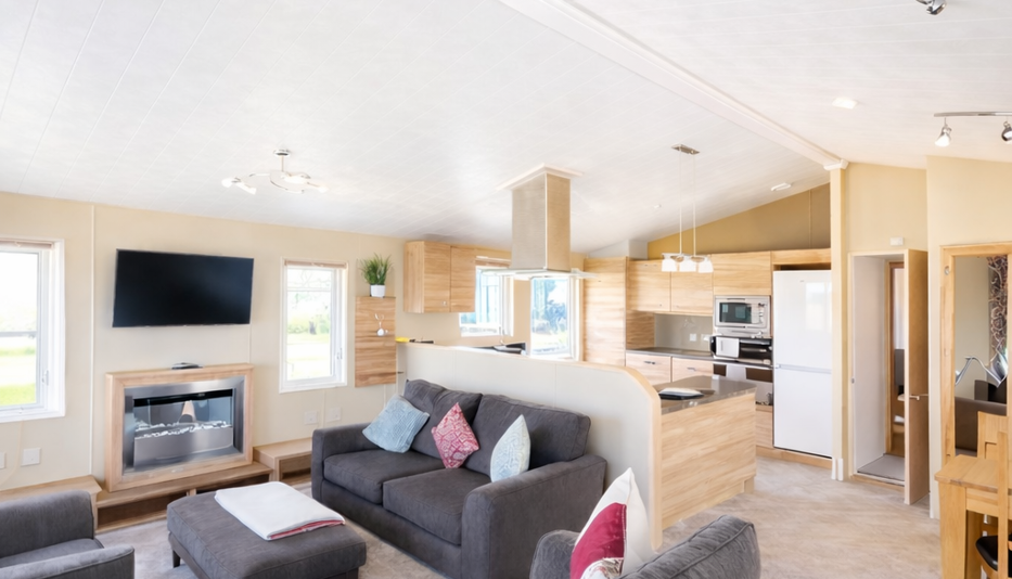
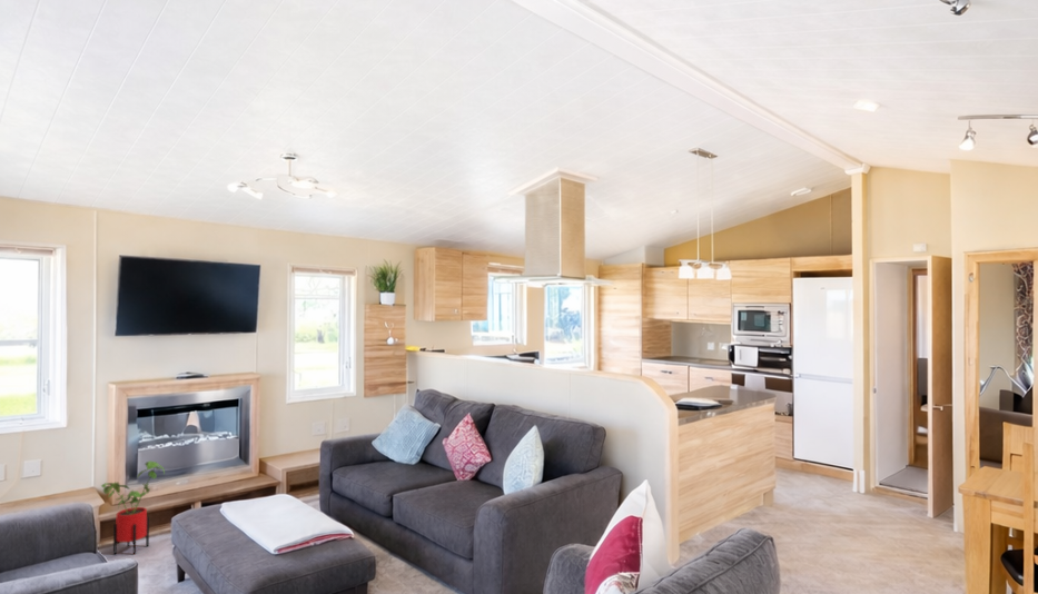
+ house plant (136, 506)
